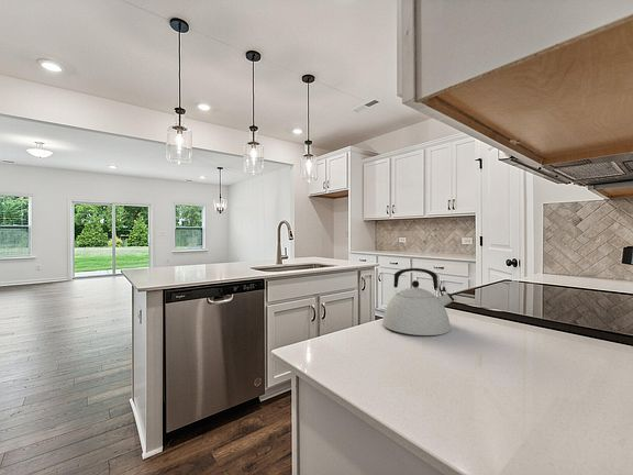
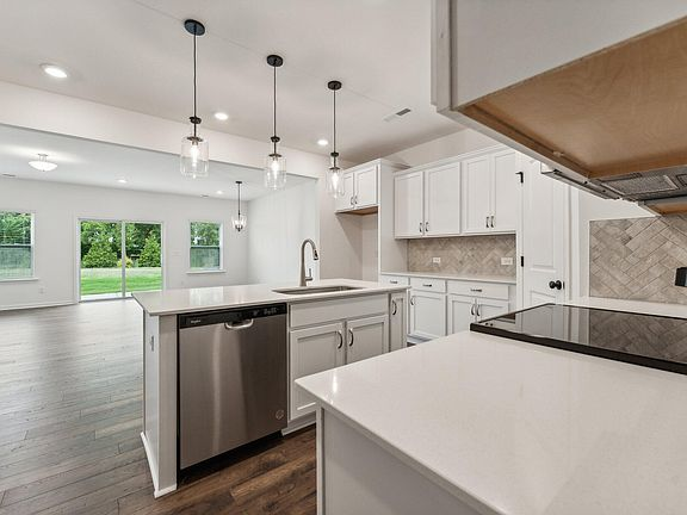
- kettle (417, 296)
